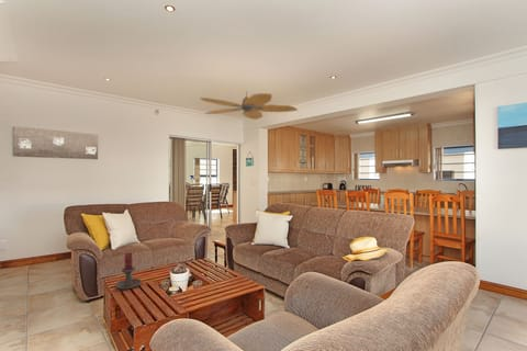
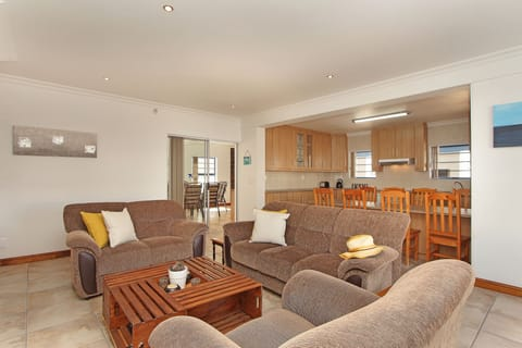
- ceiling fan (249, 101)
- candle holder (128, 268)
